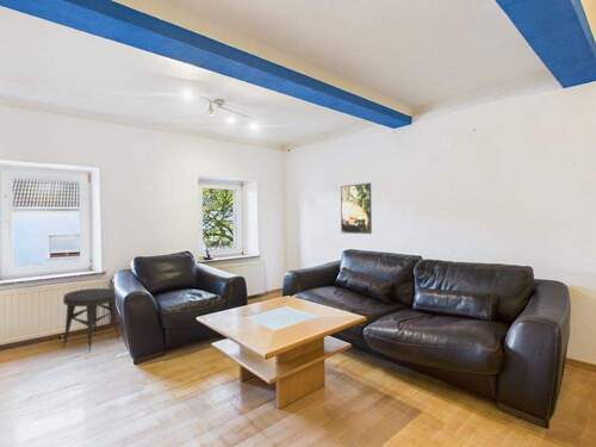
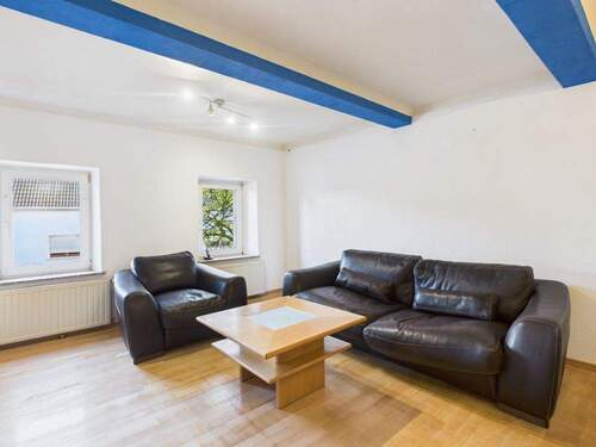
- side table (92, 318)
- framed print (355, 209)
